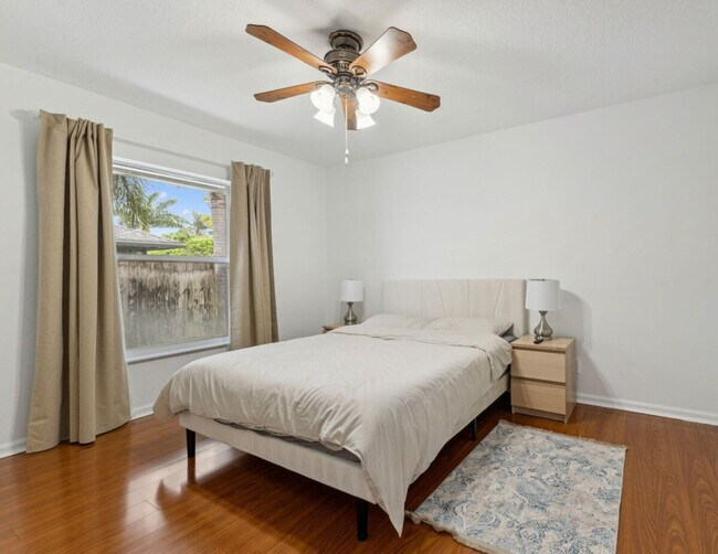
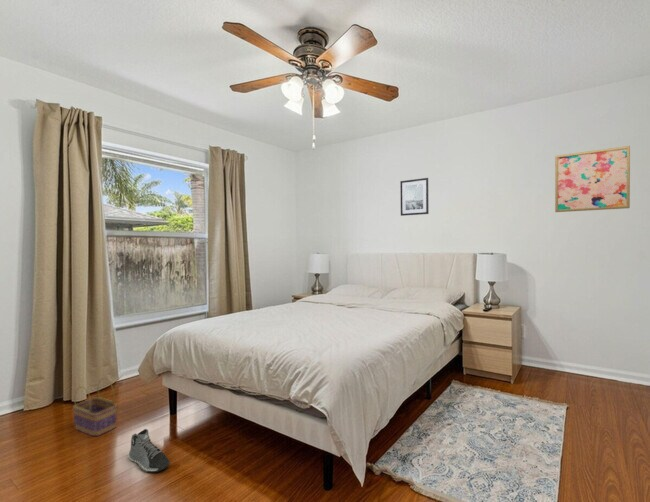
+ wall art (414, 197)
+ wall art (590, 180)
+ sneaker (147, 447)
+ basket (94, 405)
